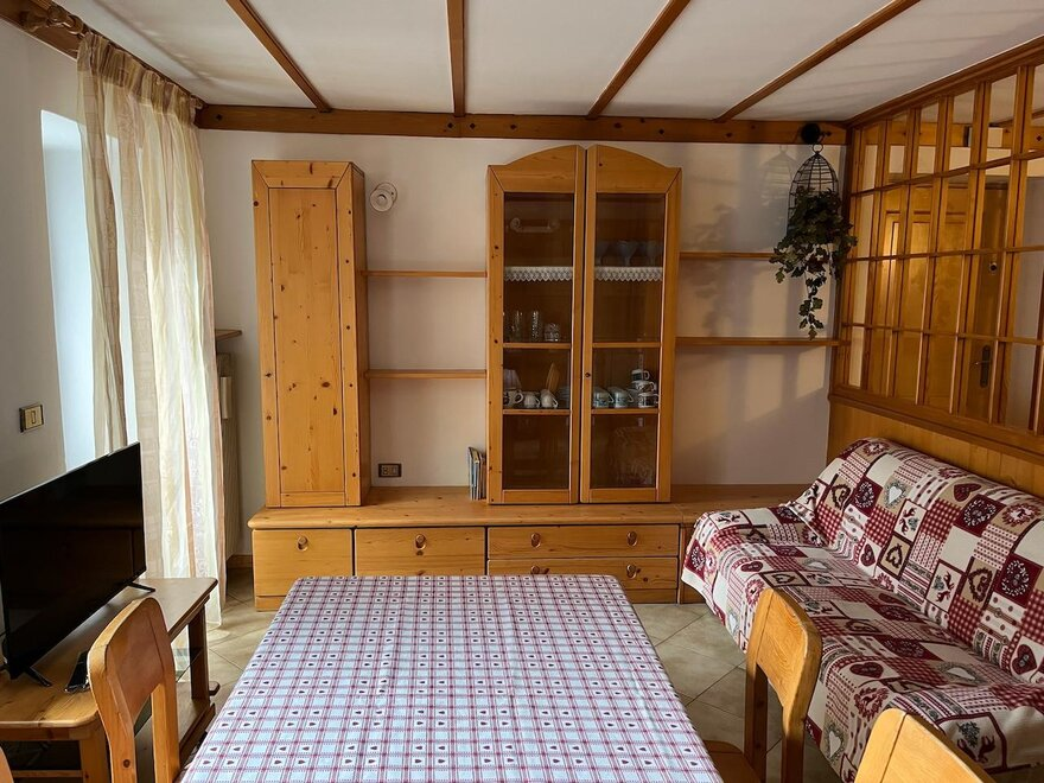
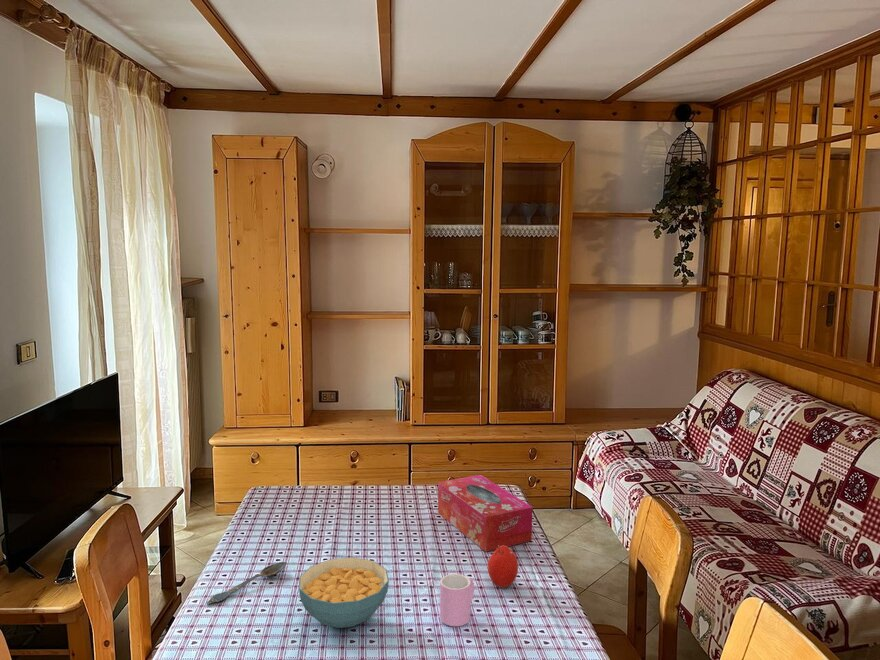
+ spoon (248, 582)
+ tissue box (482, 510)
+ cup (459, 597)
+ cereal bowl (344, 599)
+ fruit (502, 564)
